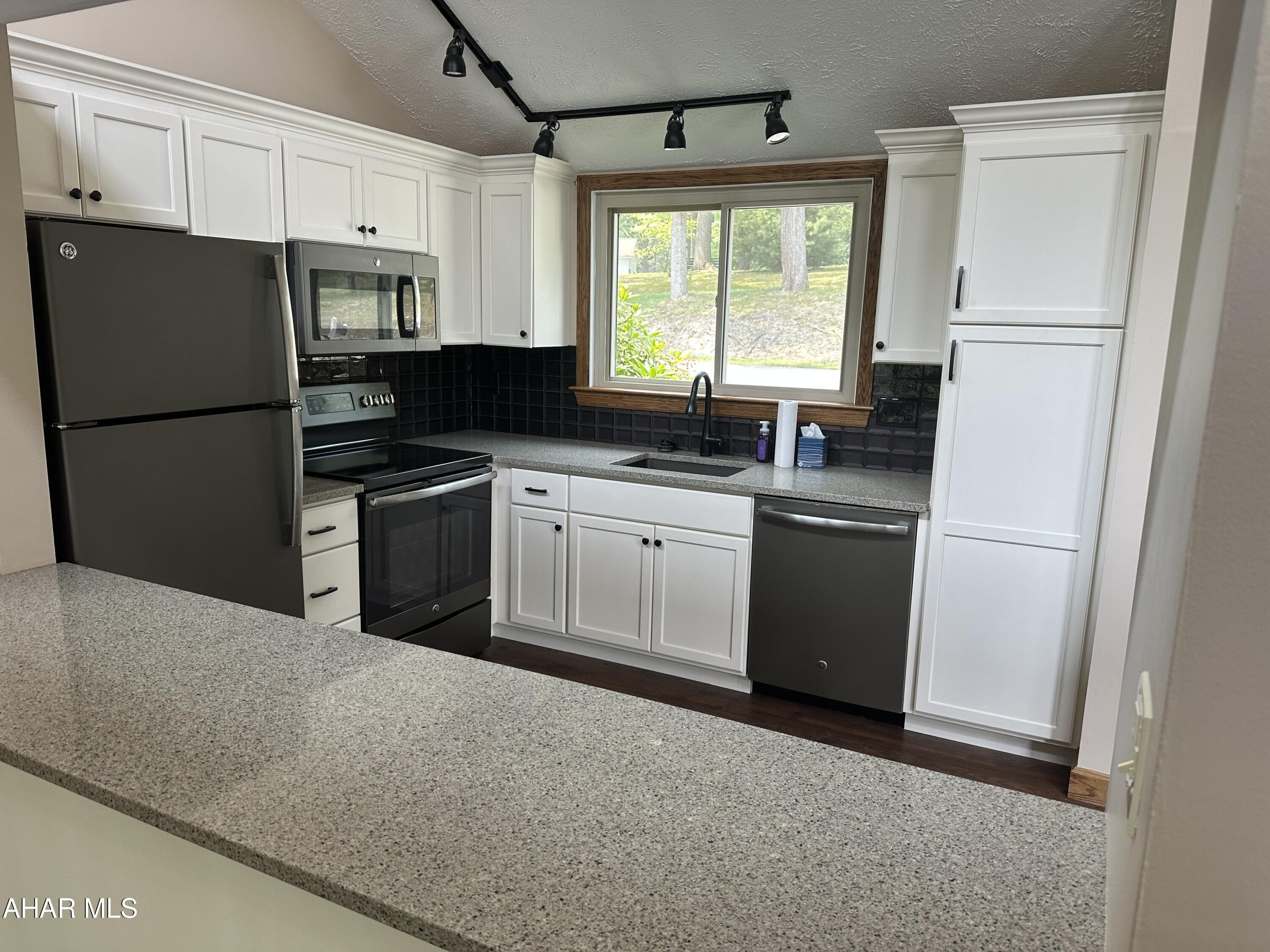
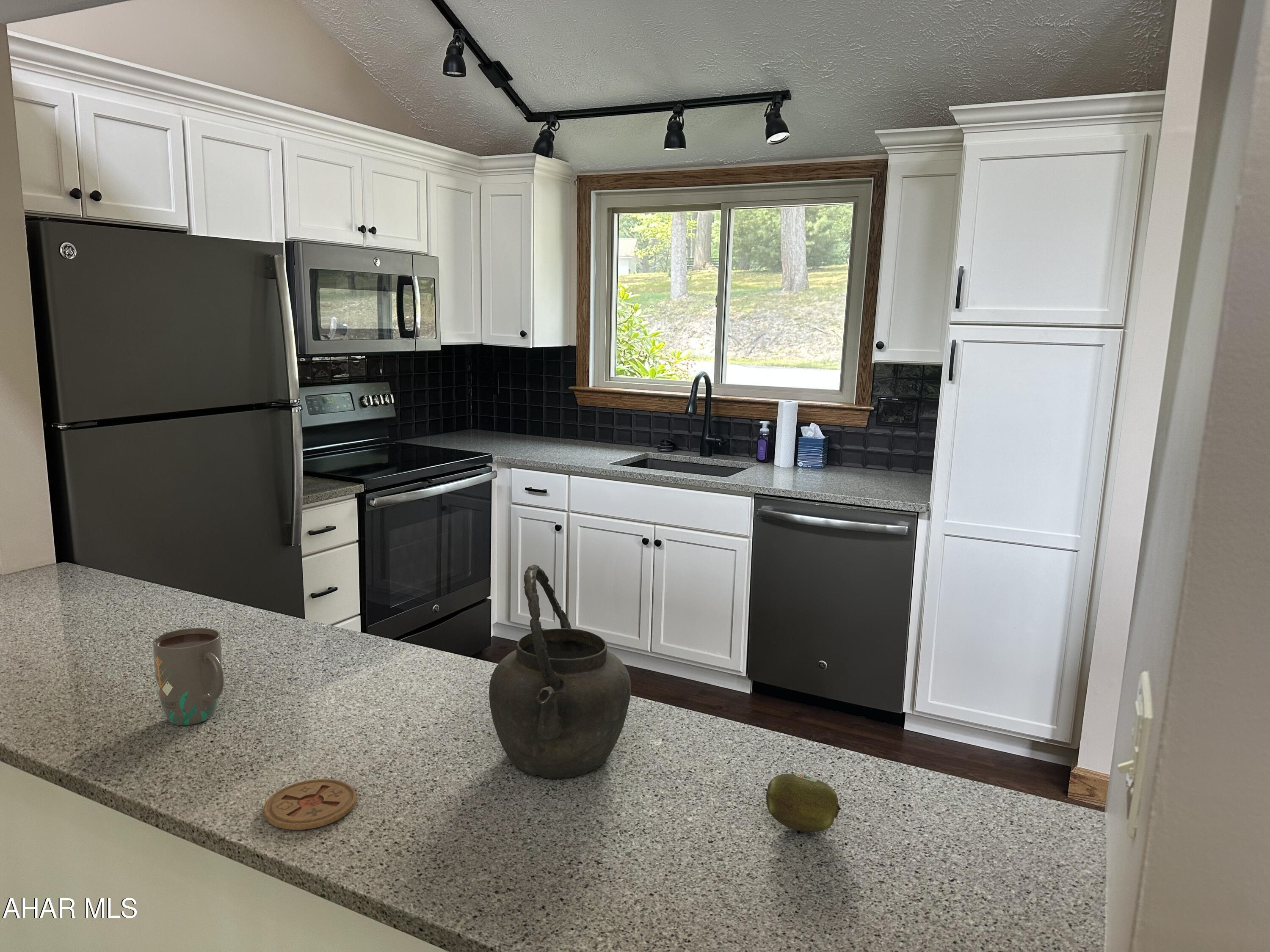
+ kettle (552, 671)
+ fruit (801, 803)
+ coaster (311, 803)
+ mug (196, 681)
